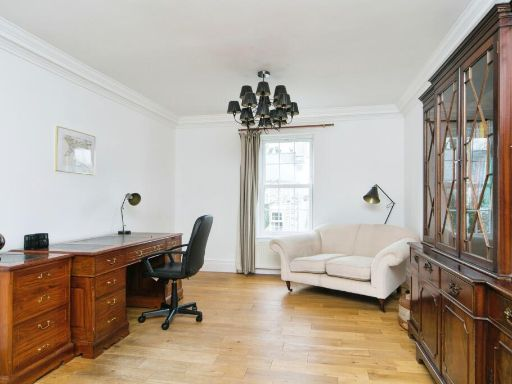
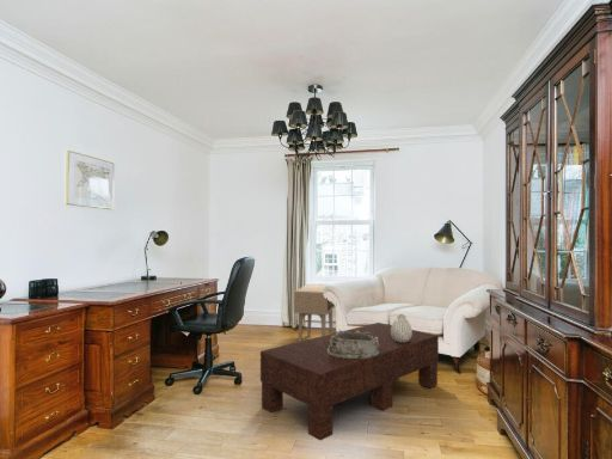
+ vase (400, 328)
+ coffee table (355, 368)
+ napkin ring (351, 342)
+ side table (317, 314)
